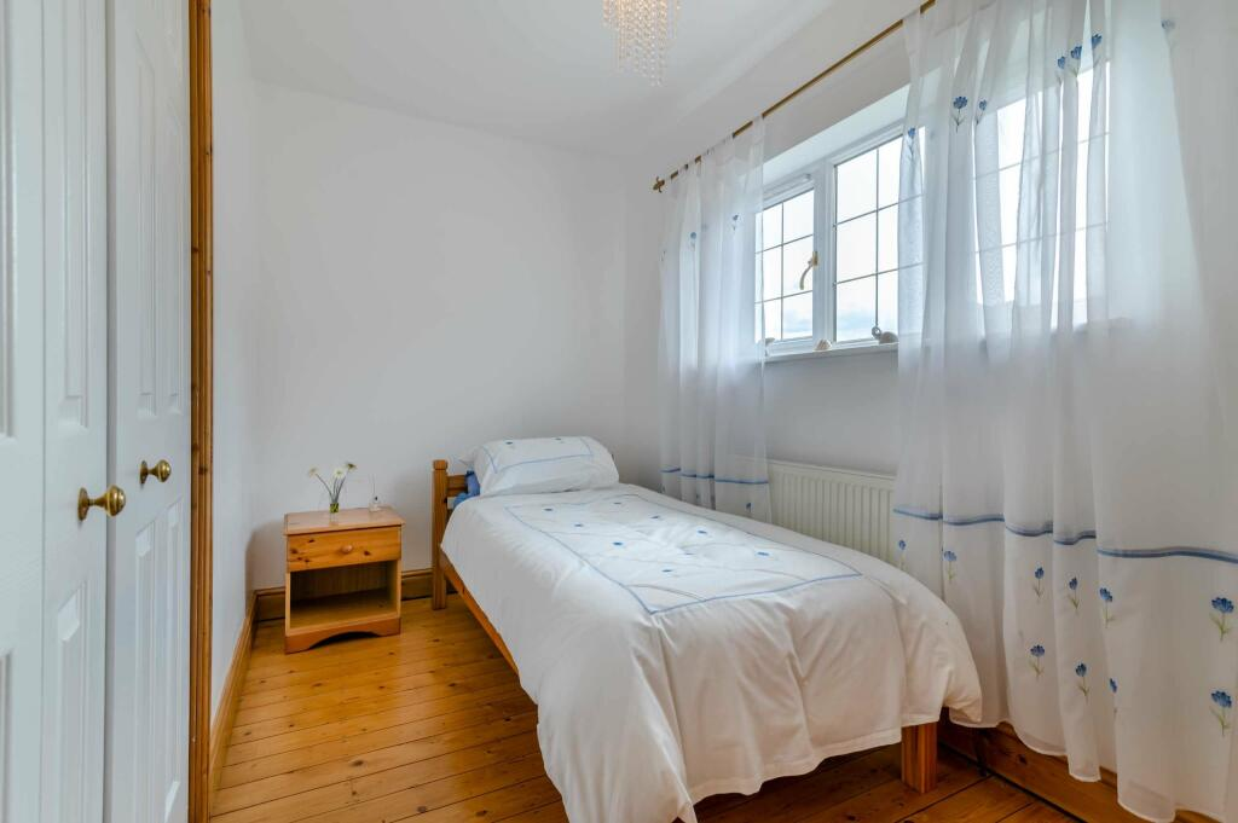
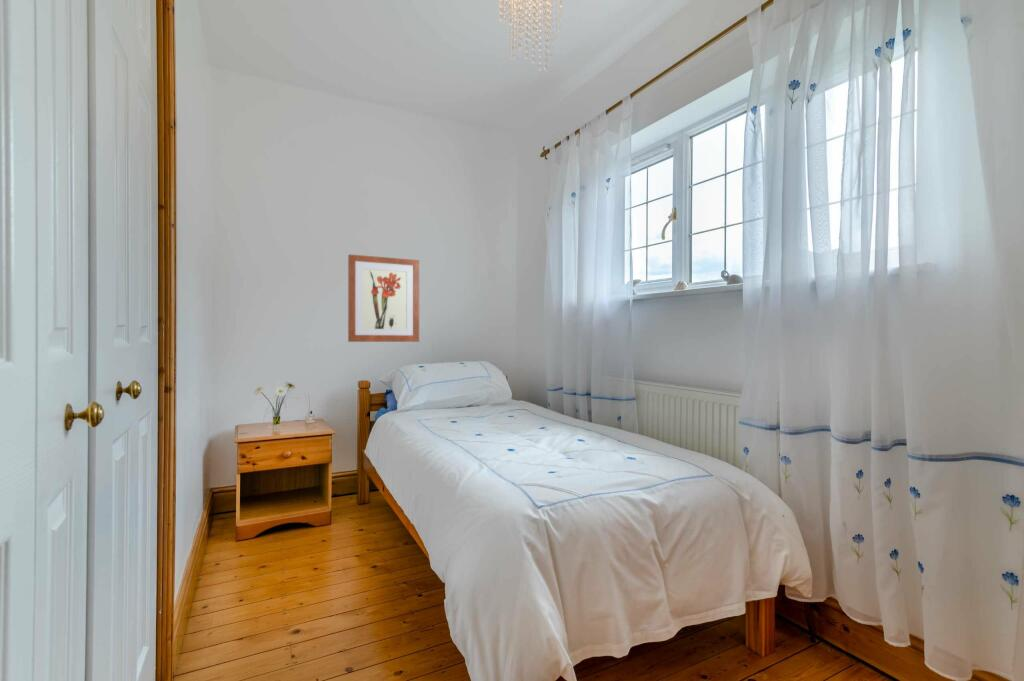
+ wall art (384, 299)
